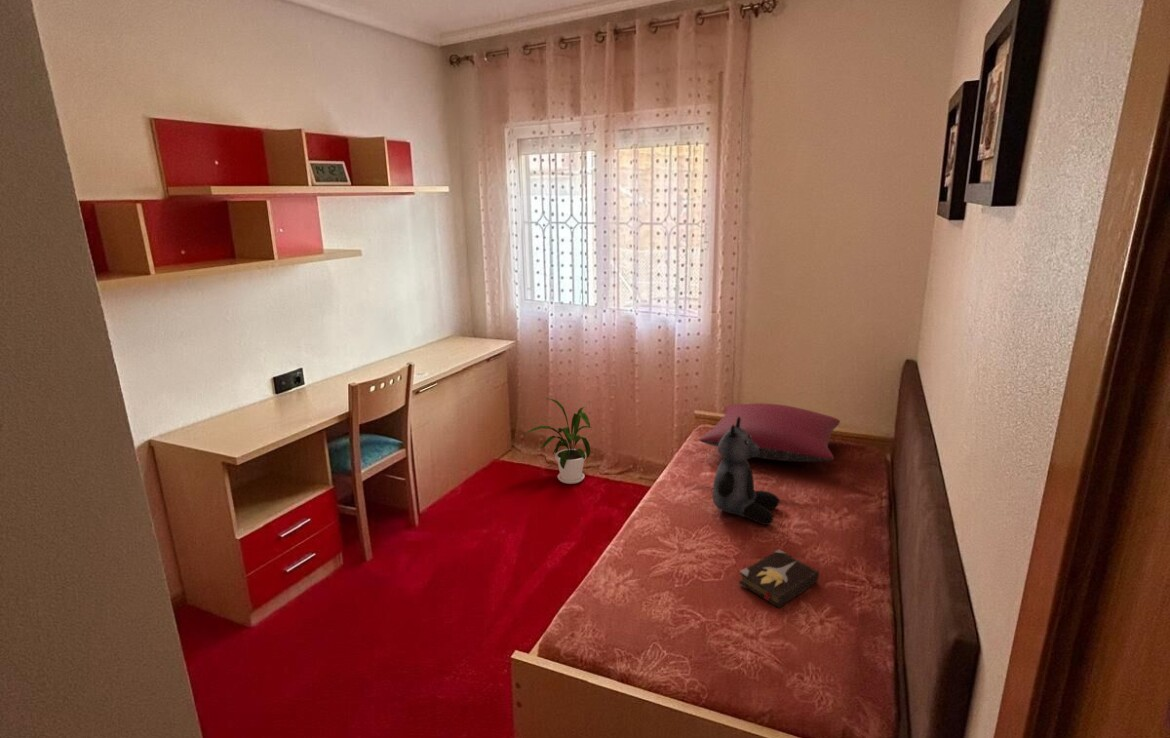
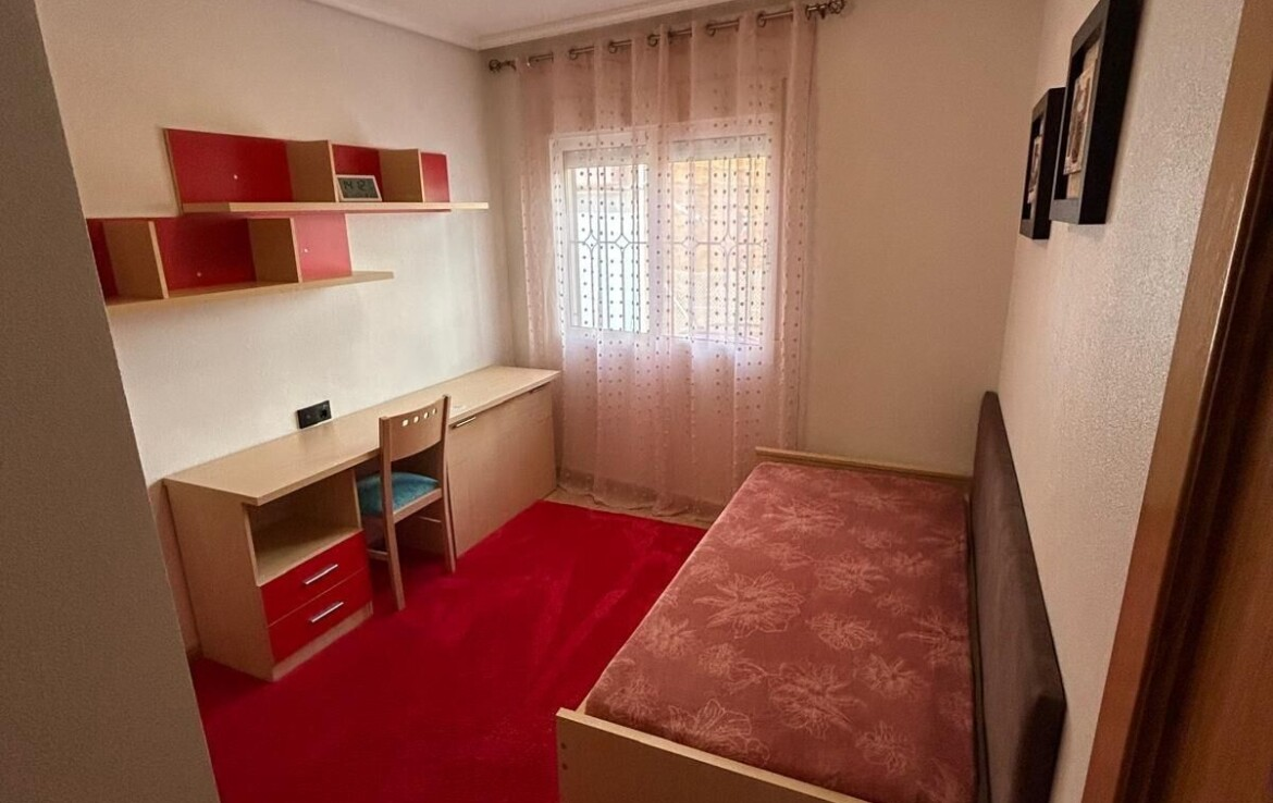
- hardback book (778, 576)
- house plant (567, 440)
- teddy bear (746, 467)
- pillow (772, 429)
